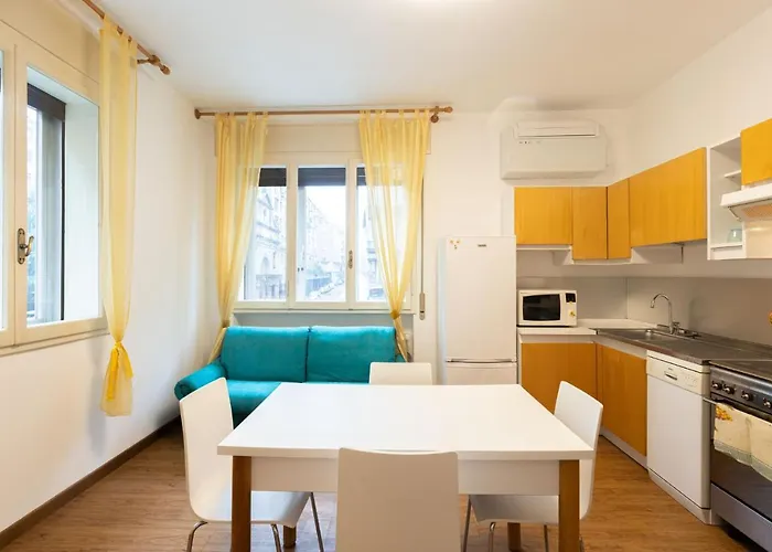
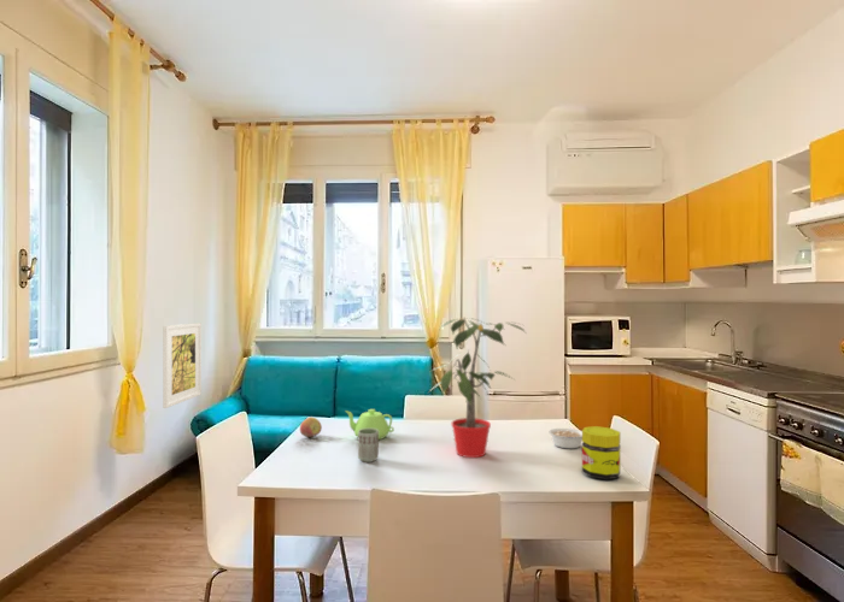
+ legume (568, 437)
+ teapot (369, 423)
+ fruit (310, 426)
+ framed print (183, 362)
+ cup (368, 444)
+ potted plant (476, 385)
+ jar (600, 453)
